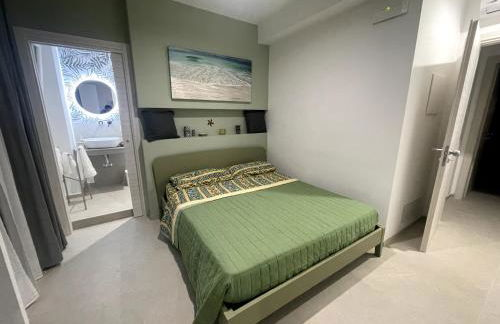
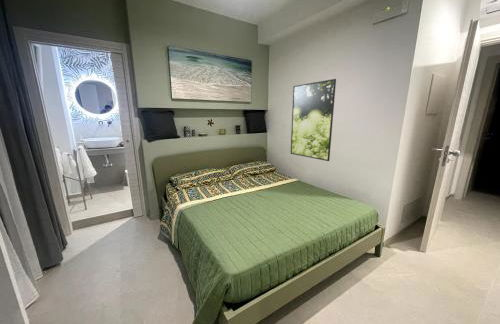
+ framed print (310, 121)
